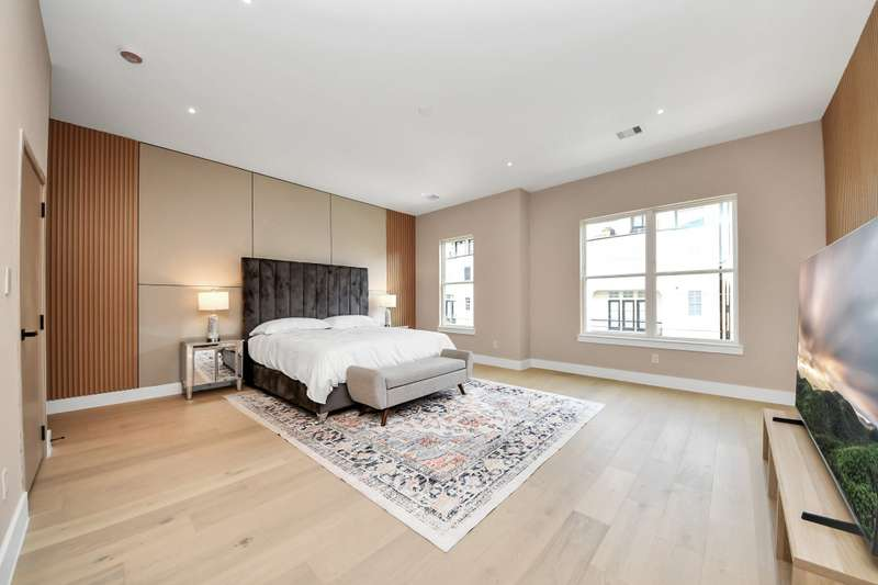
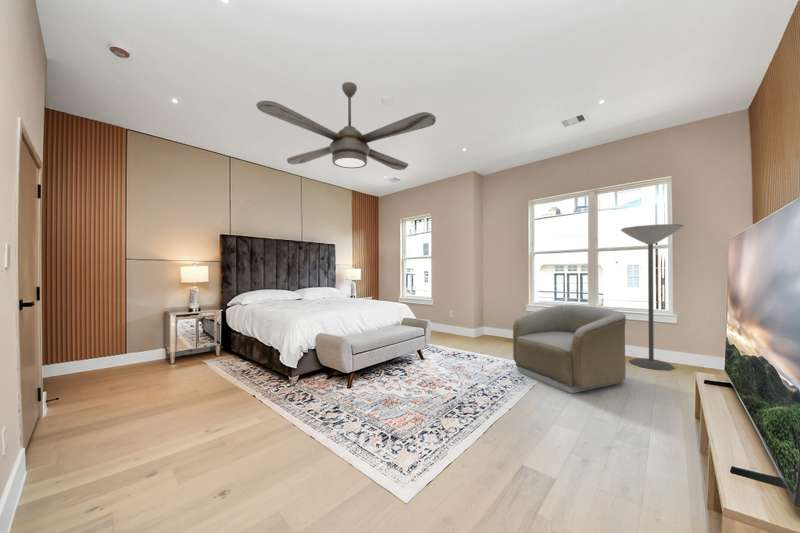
+ ceiling fan (349, 124)
+ floor lamp (650, 295)
+ armchair (568, 342)
